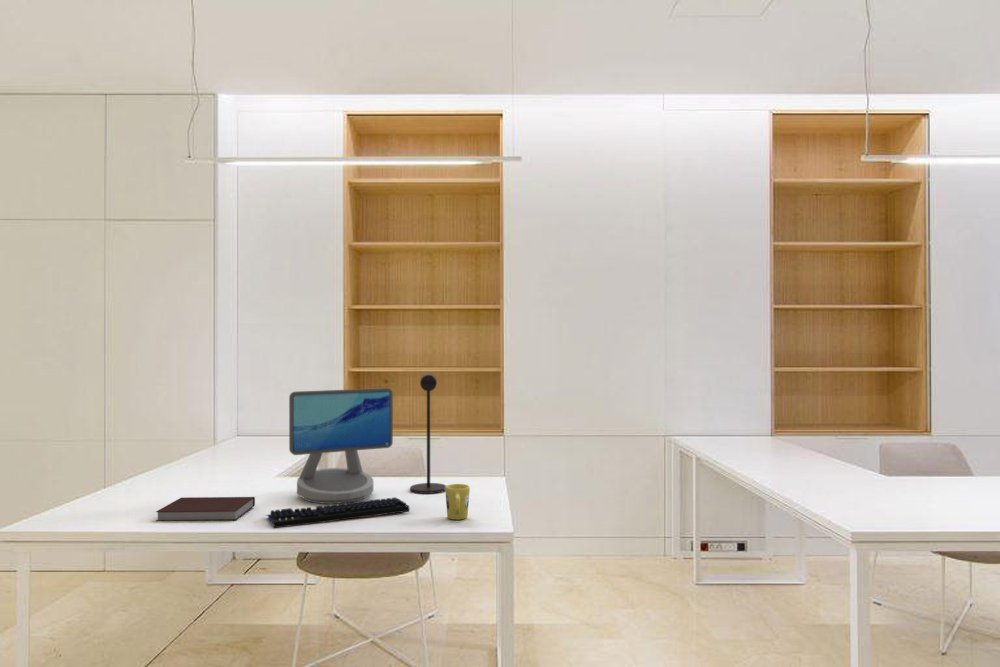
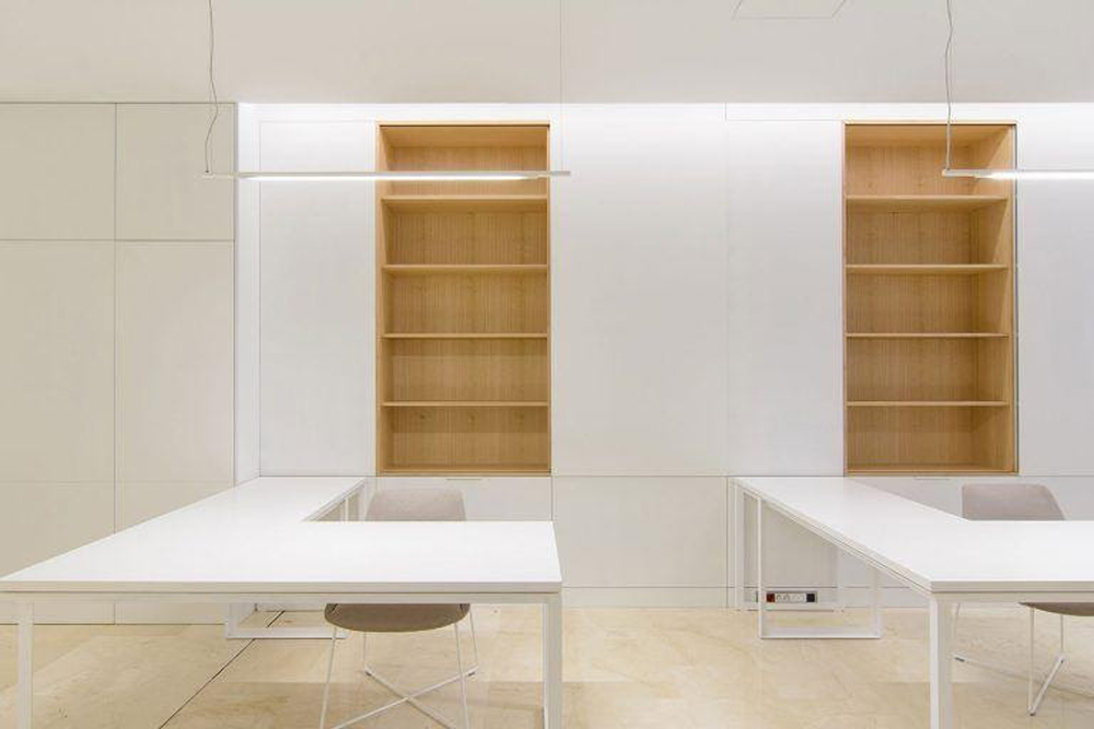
- computer monitor (335, 441)
- keyboard (338, 510)
- desk lamp (428, 431)
- mug (457, 503)
- notebook (207, 508)
